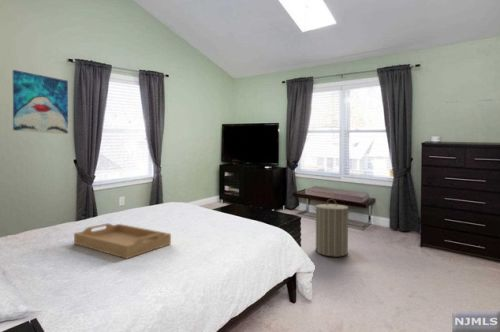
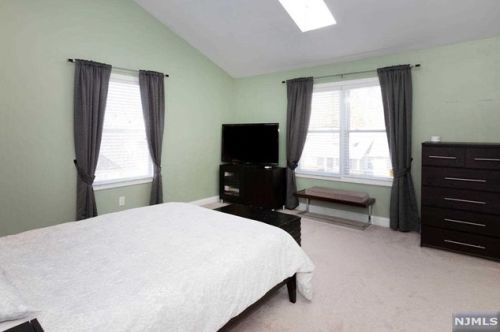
- laundry hamper (331, 225)
- wall art (42, 104)
- serving tray (122, 237)
